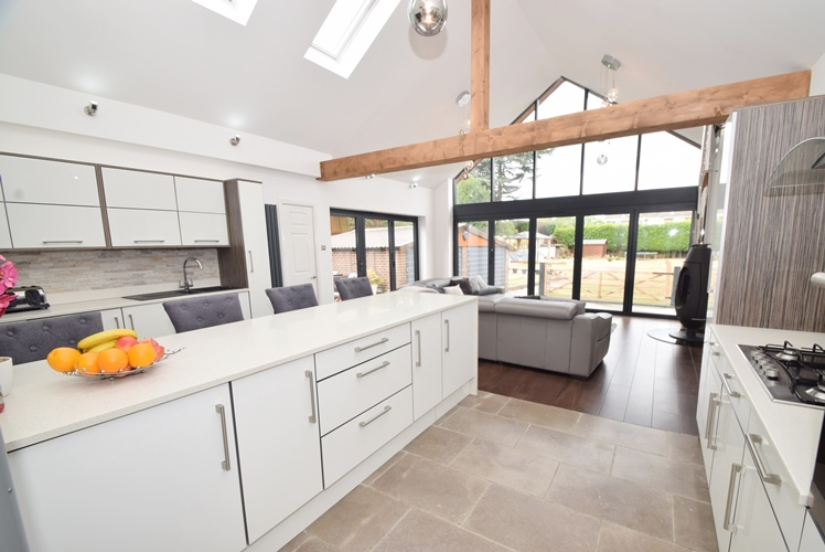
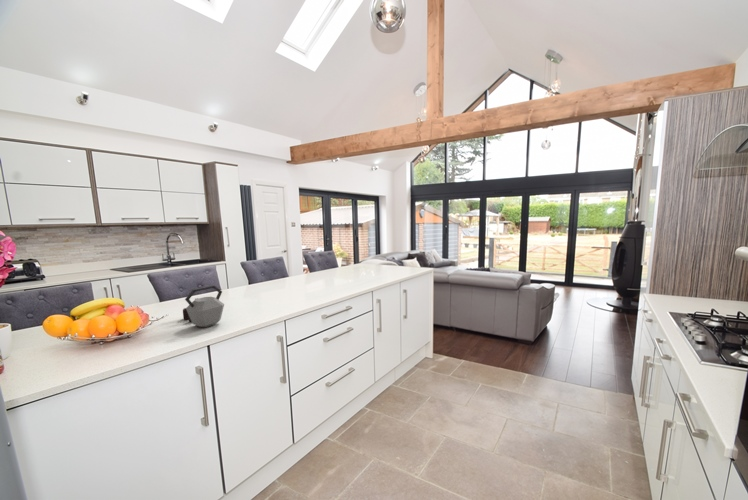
+ kettle (197, 304)
